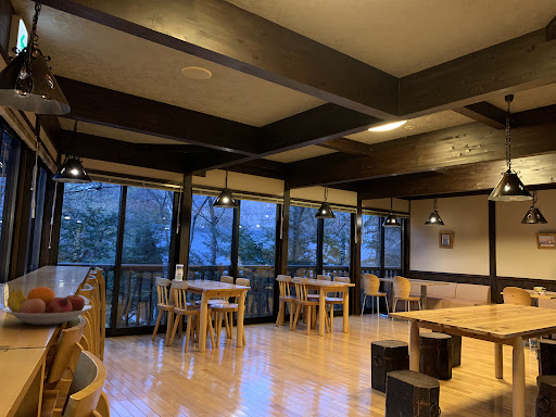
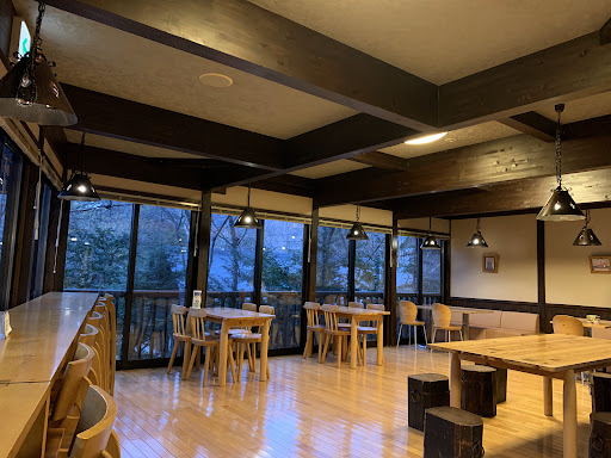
- fruit bowl (50, 304)
